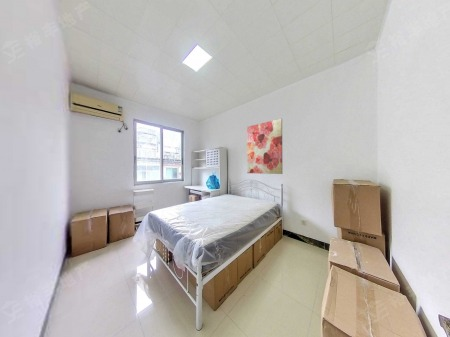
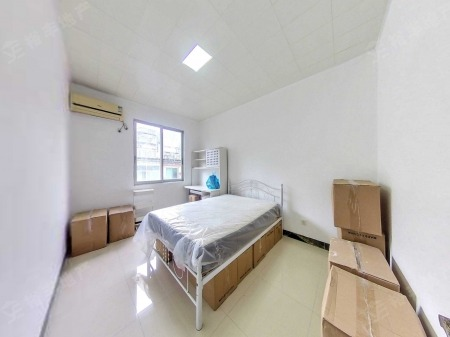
- wall art (263, 148)
